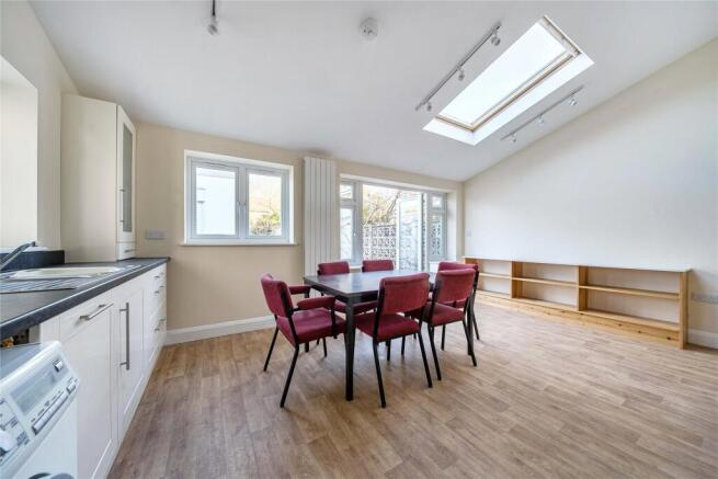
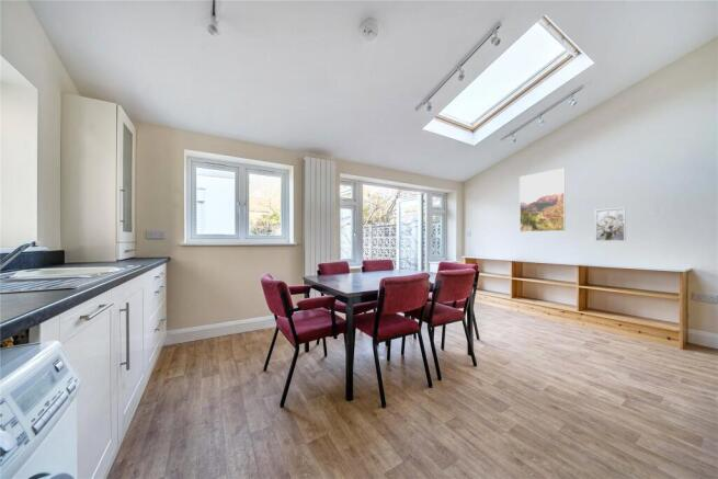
+ wall art (609, 225)
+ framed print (540, 202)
